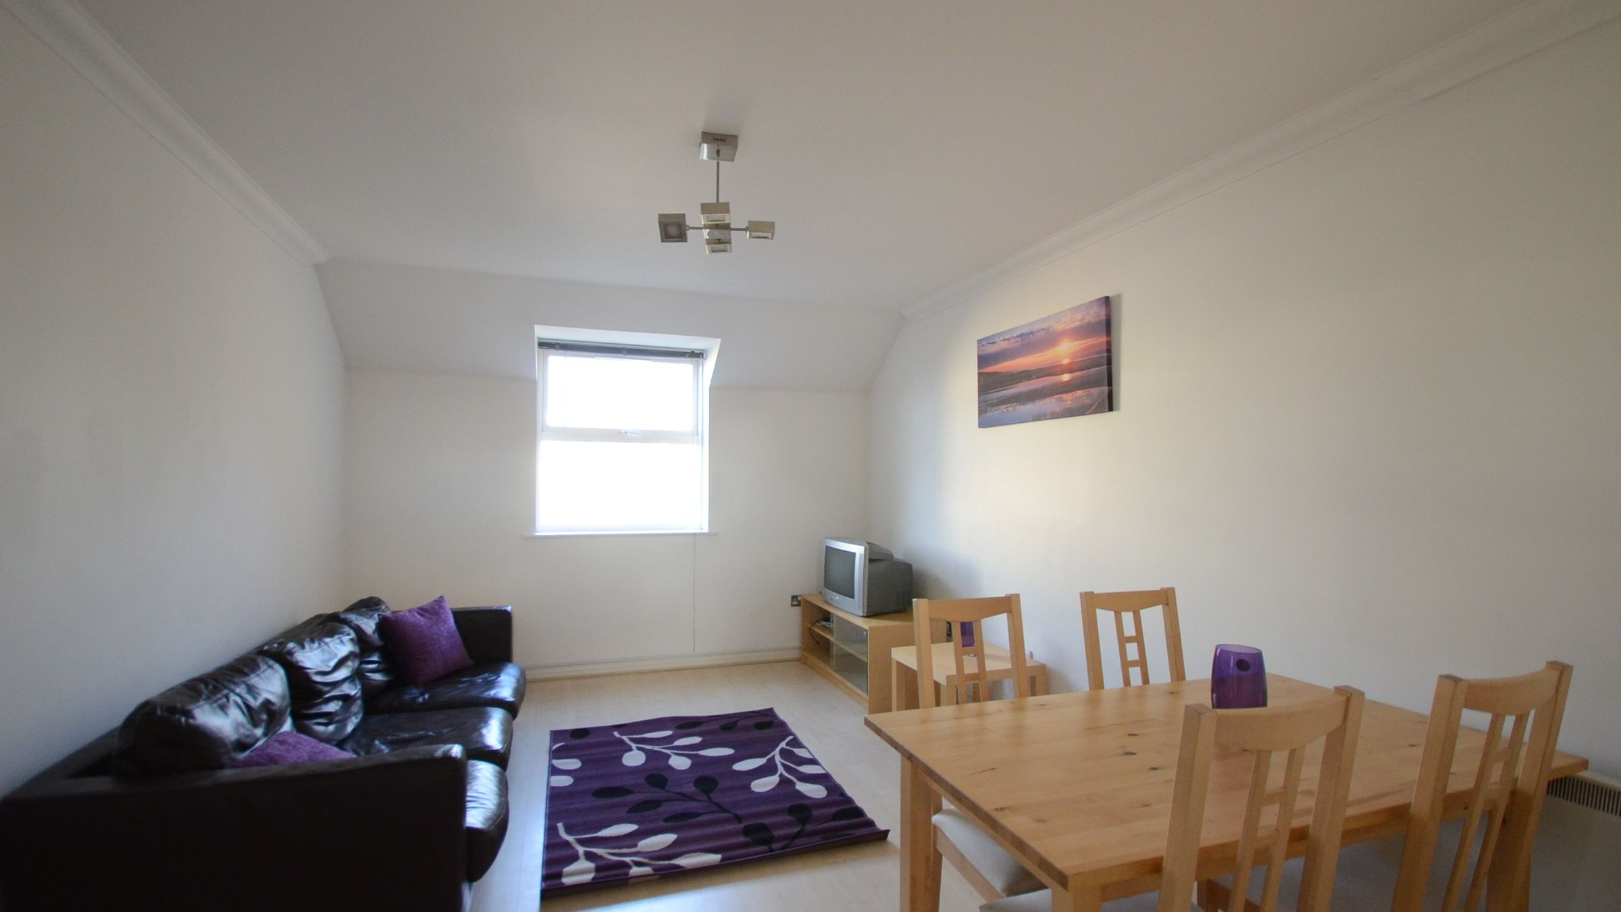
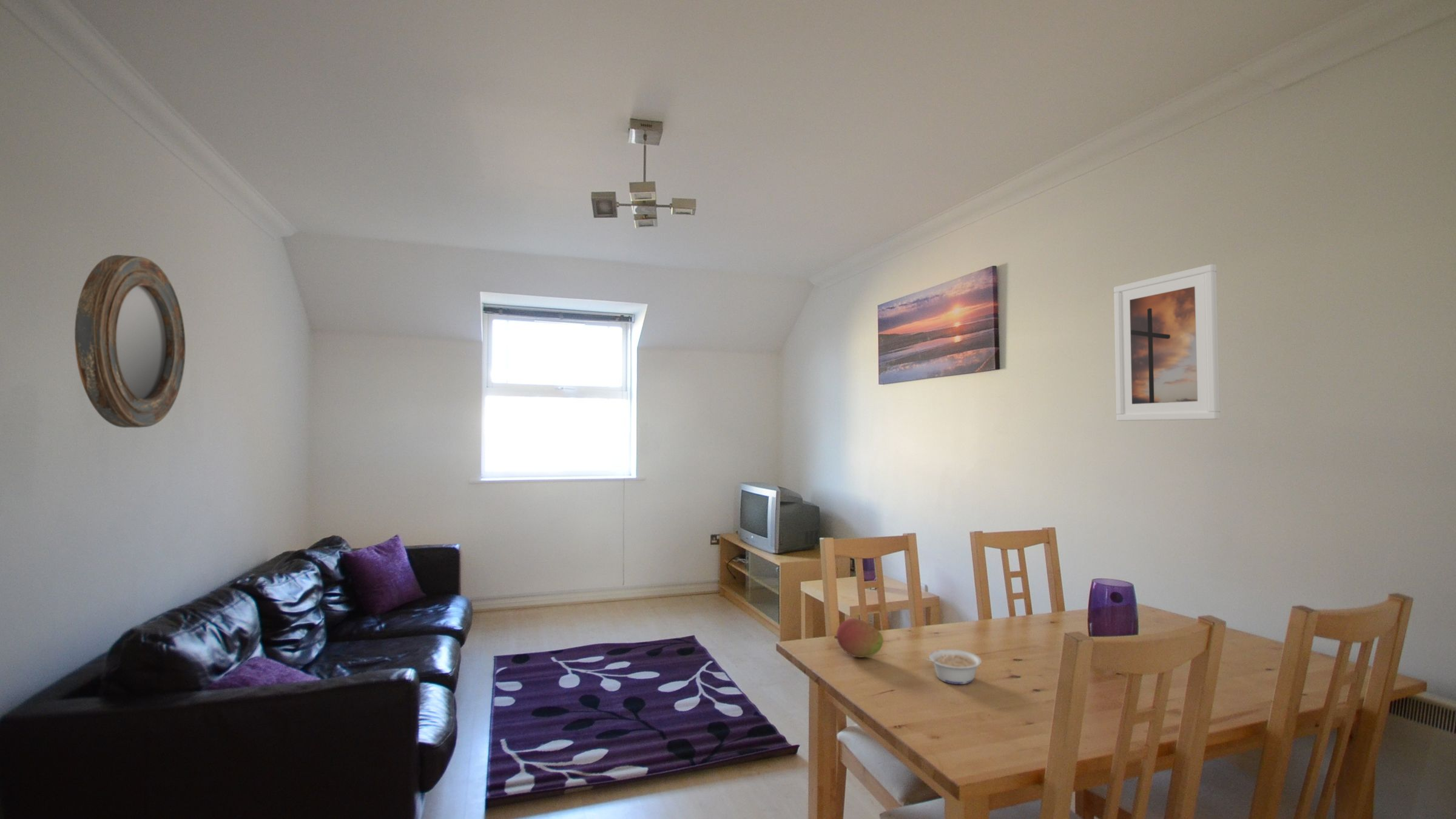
+ legume (954, 666)
+ home mirror (138, 342)
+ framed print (1163, 348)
+ fruit (858, 638)
